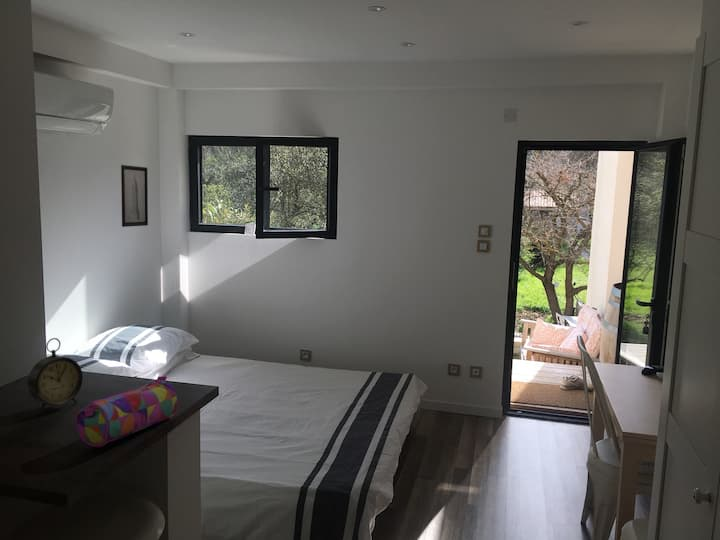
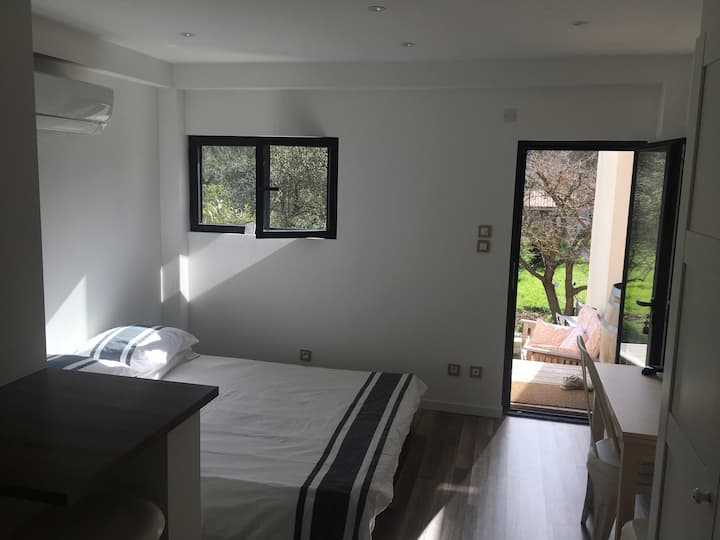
- alarm clock (54, 372)
- wall art (135, 196)
- pencil case (130, 410)
